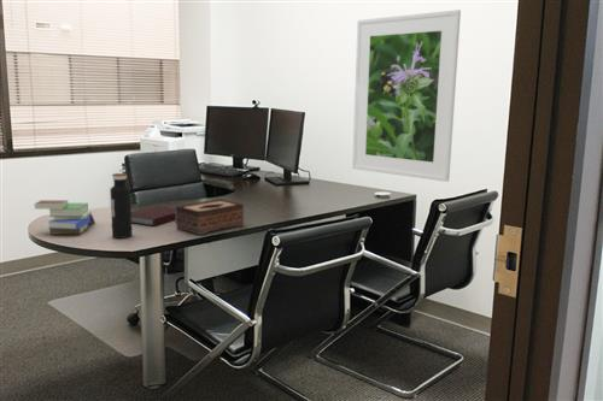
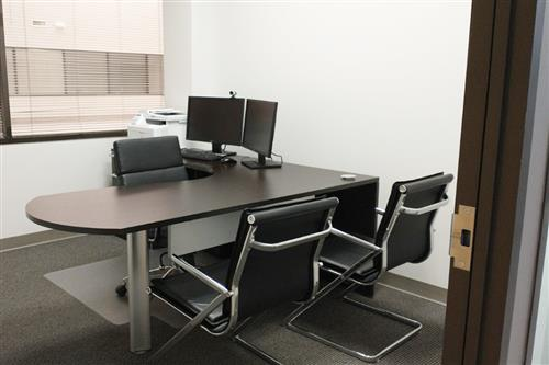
- water bottle (121, 205)
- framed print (400, 96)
- tissue box (210, 216)
- notebook (156, 214)
- book (66, 213)
